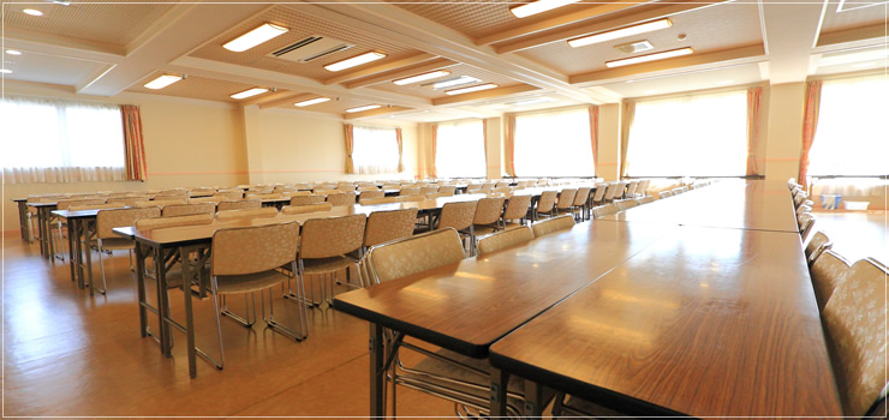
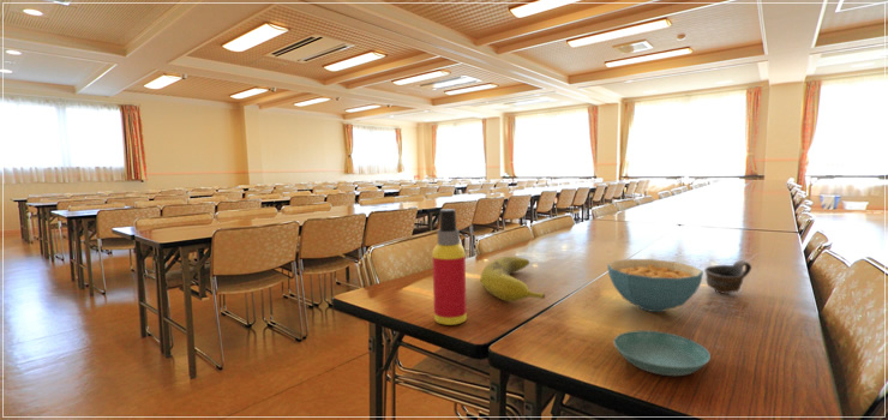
+ spray bottle (449, 265)
+ saucer (659, 353)
+ cereal bowl (652, 287)
+ banana (511, 272)
+ cup (726, 276)
